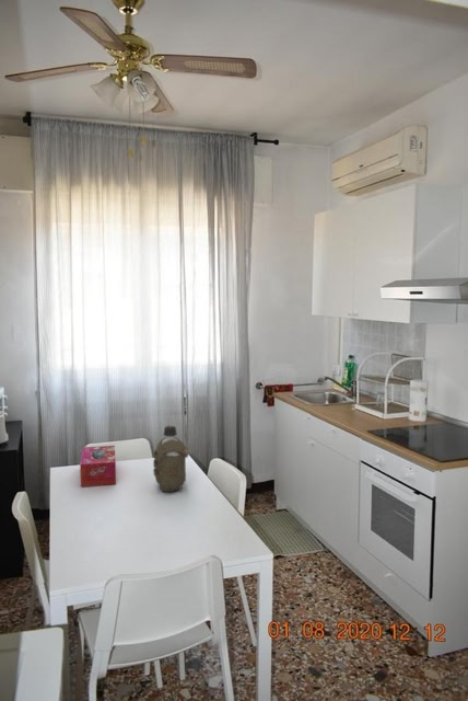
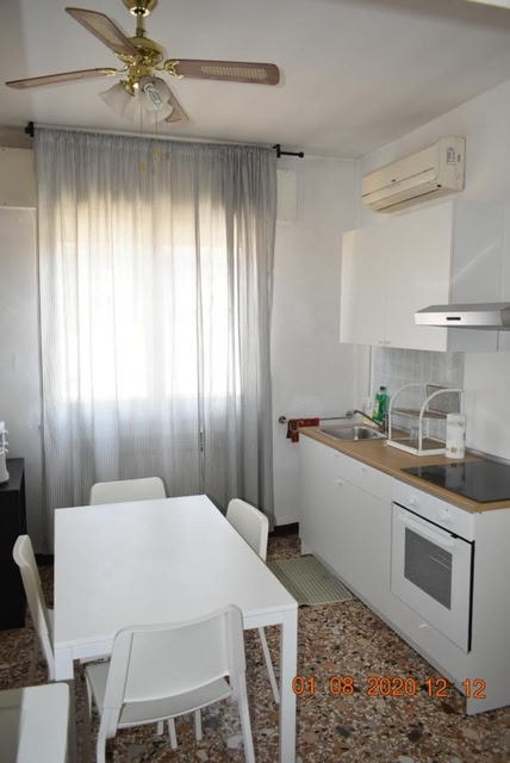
- tissue box (98, 464)
- water bottle (171, 456)
